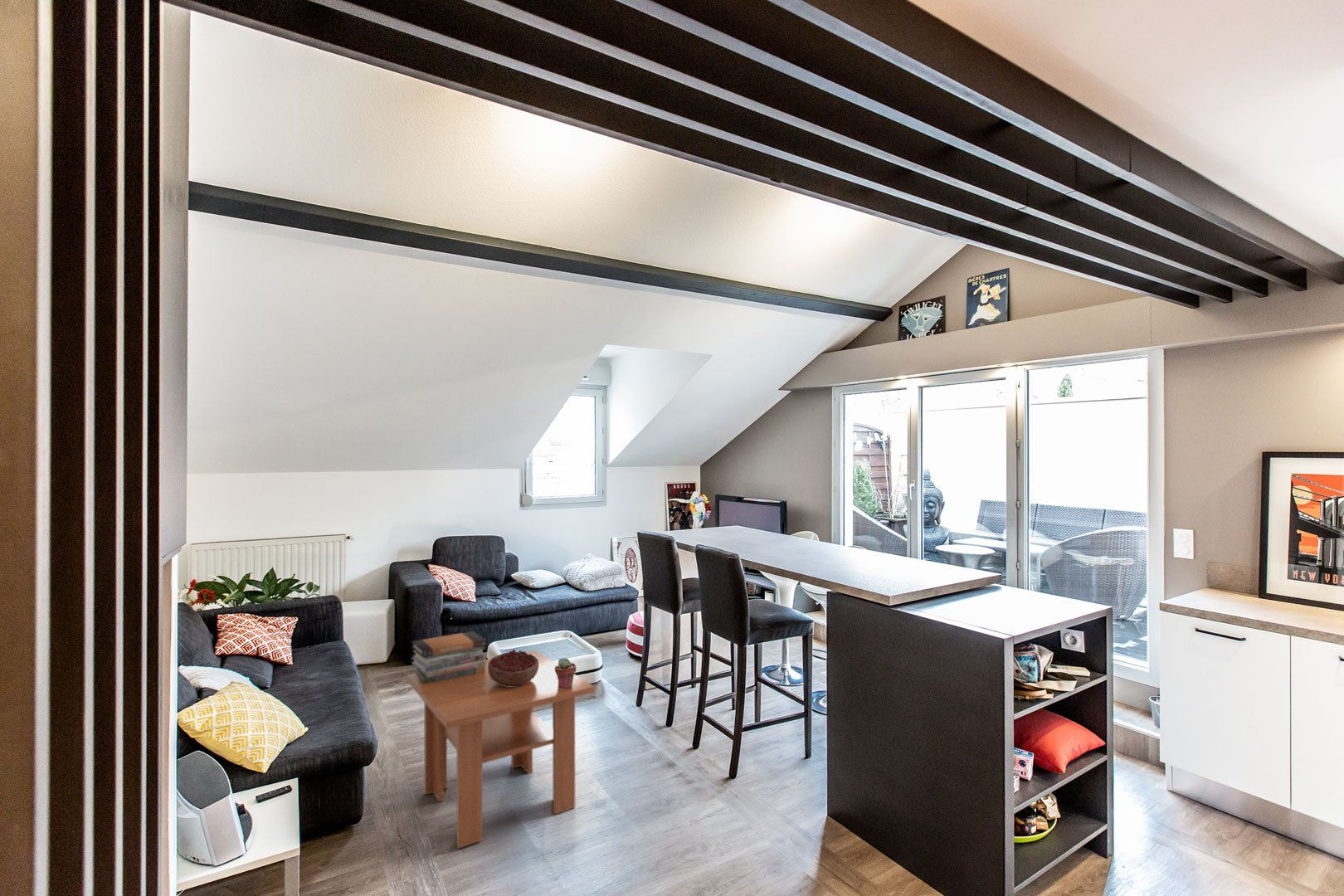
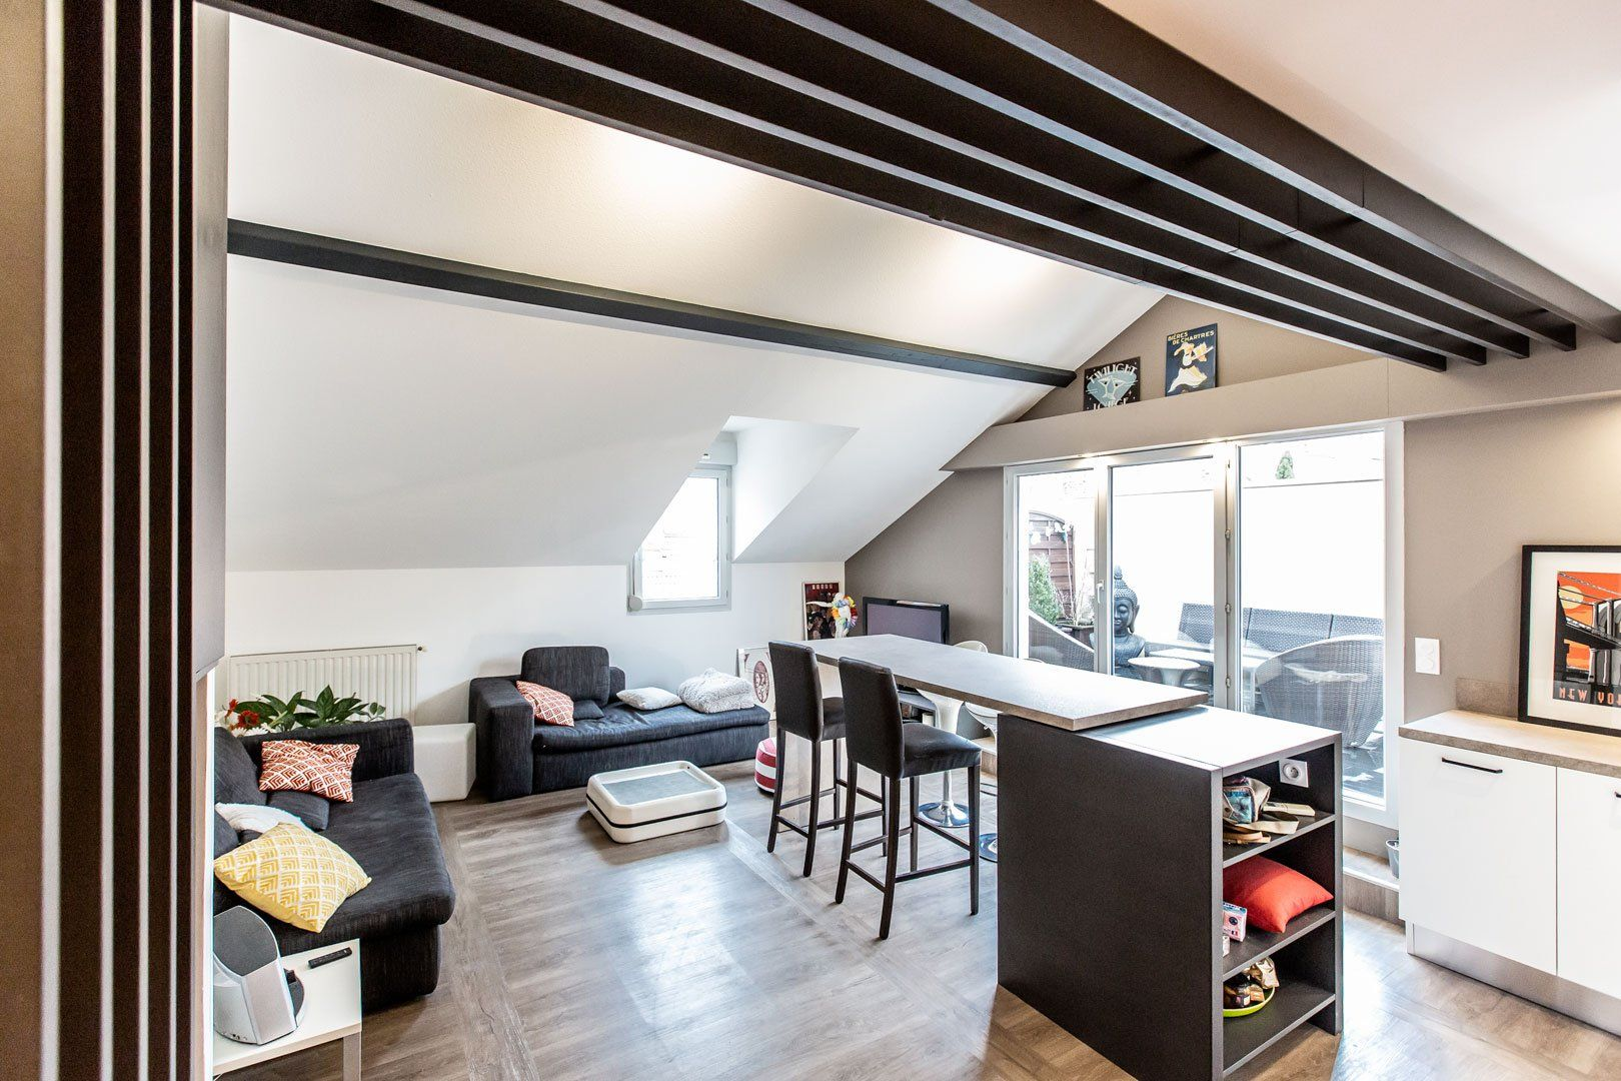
- decorative bowl (514, 668)
- potted succulent (565, 671)
- coffee table (498, 740)
- book stack (449, 655)
